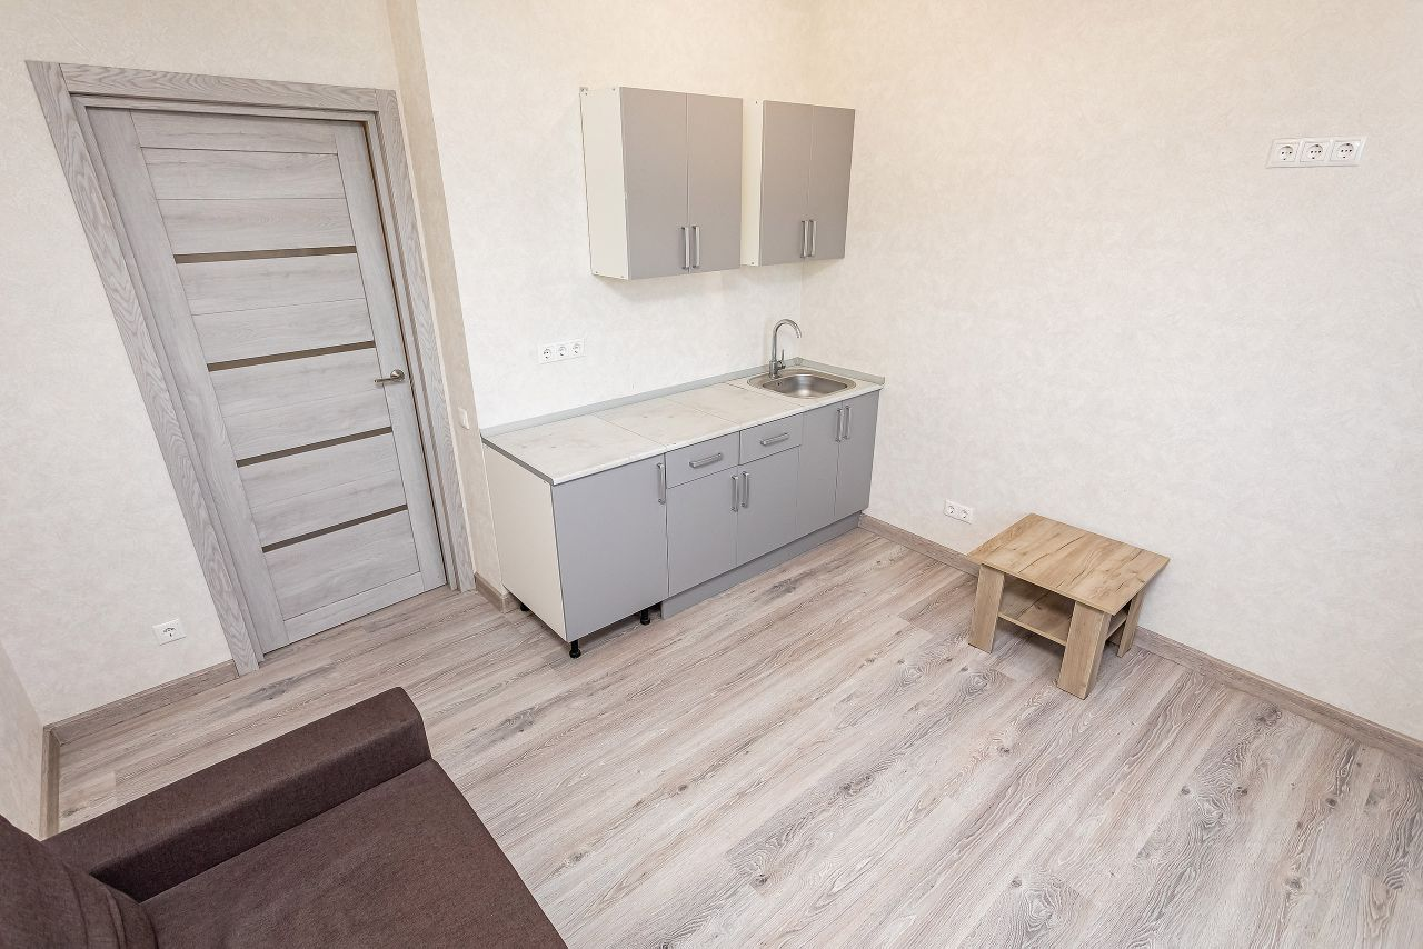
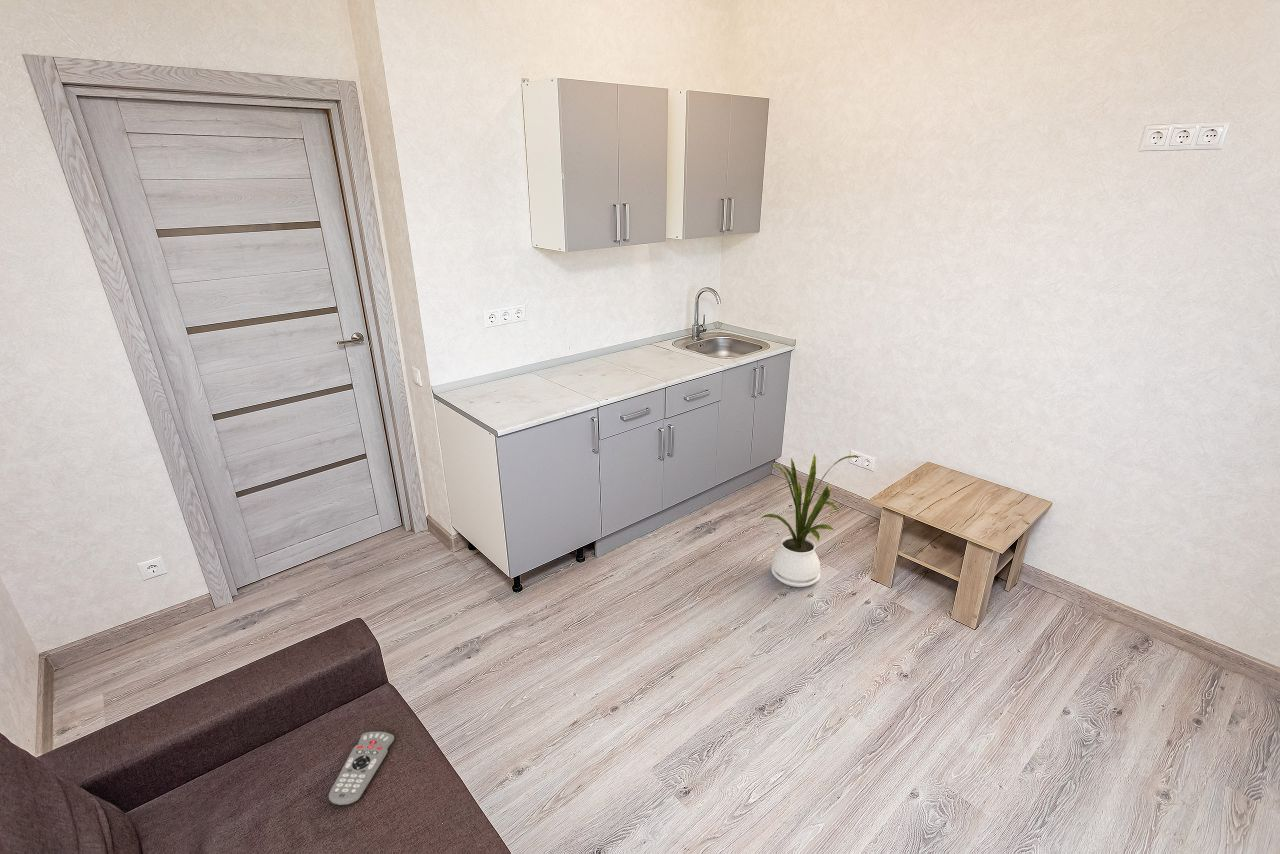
+ remote control (361, 766)
+ house plant (805, 513)
